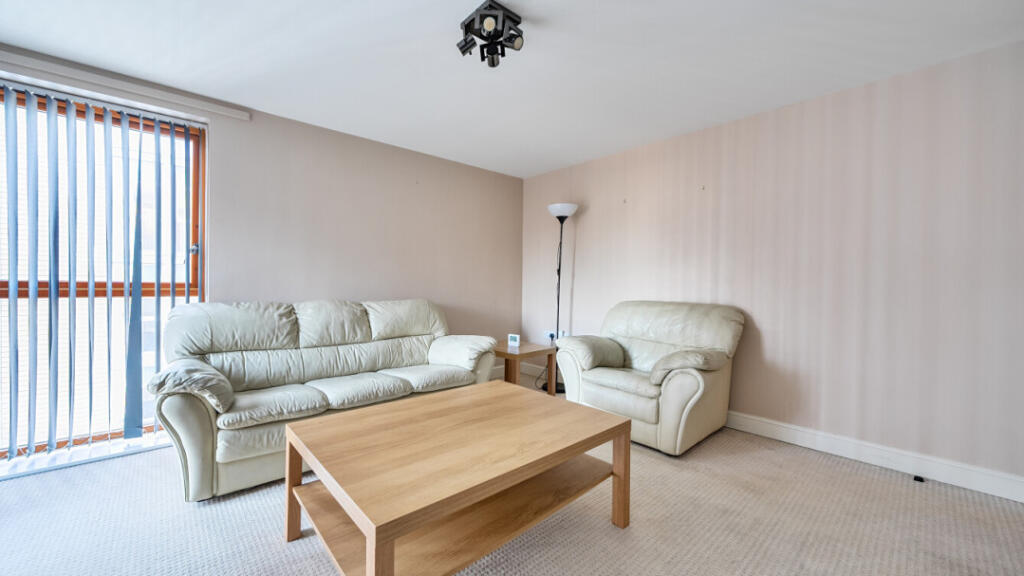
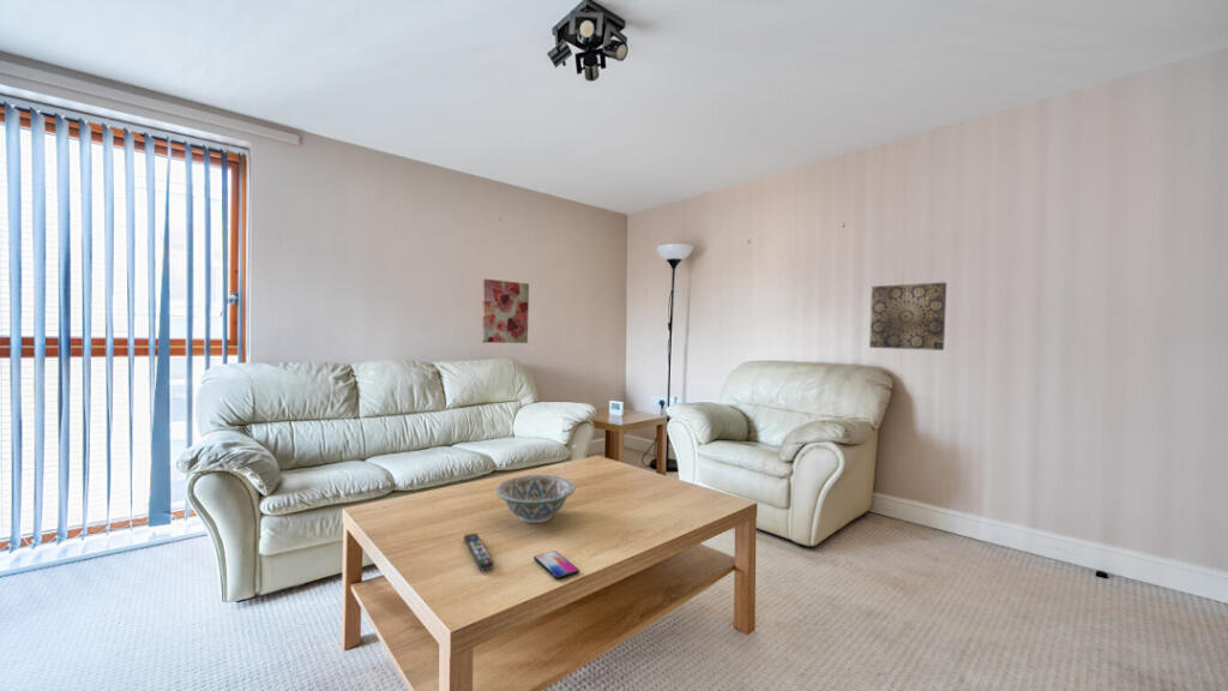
+ smartphone (555, 564)
+ wall art (506, 312)
+ remote control (477, 549)
+ wall art (905, 317)
+ decorative bowl (535, 501)
